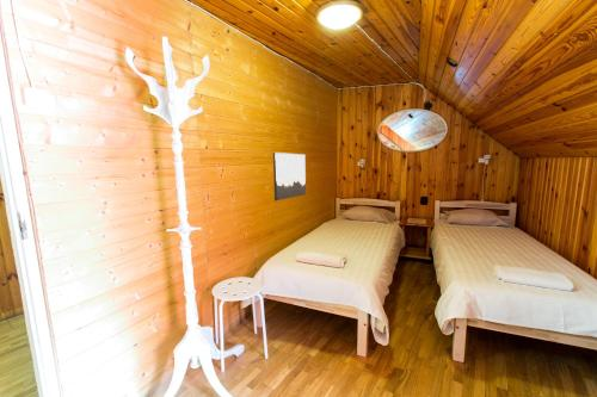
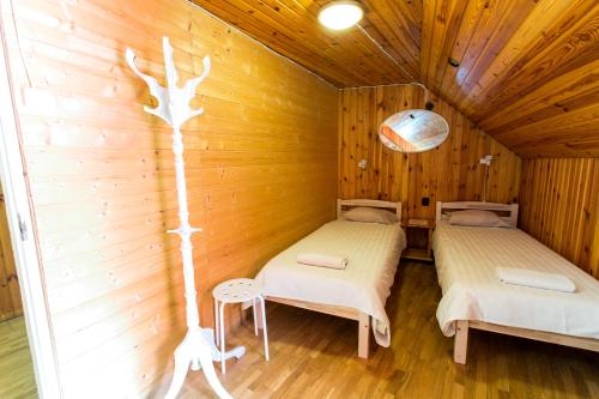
- wall art (290, 175)
